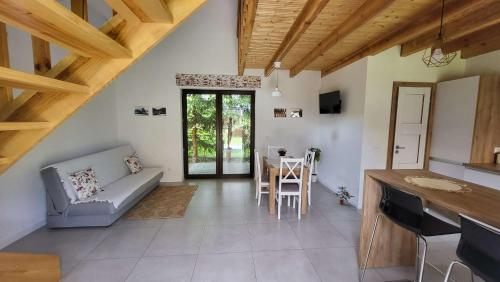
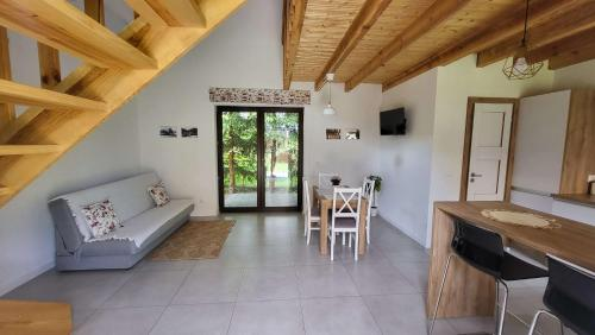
- potted plant (344, 196)
